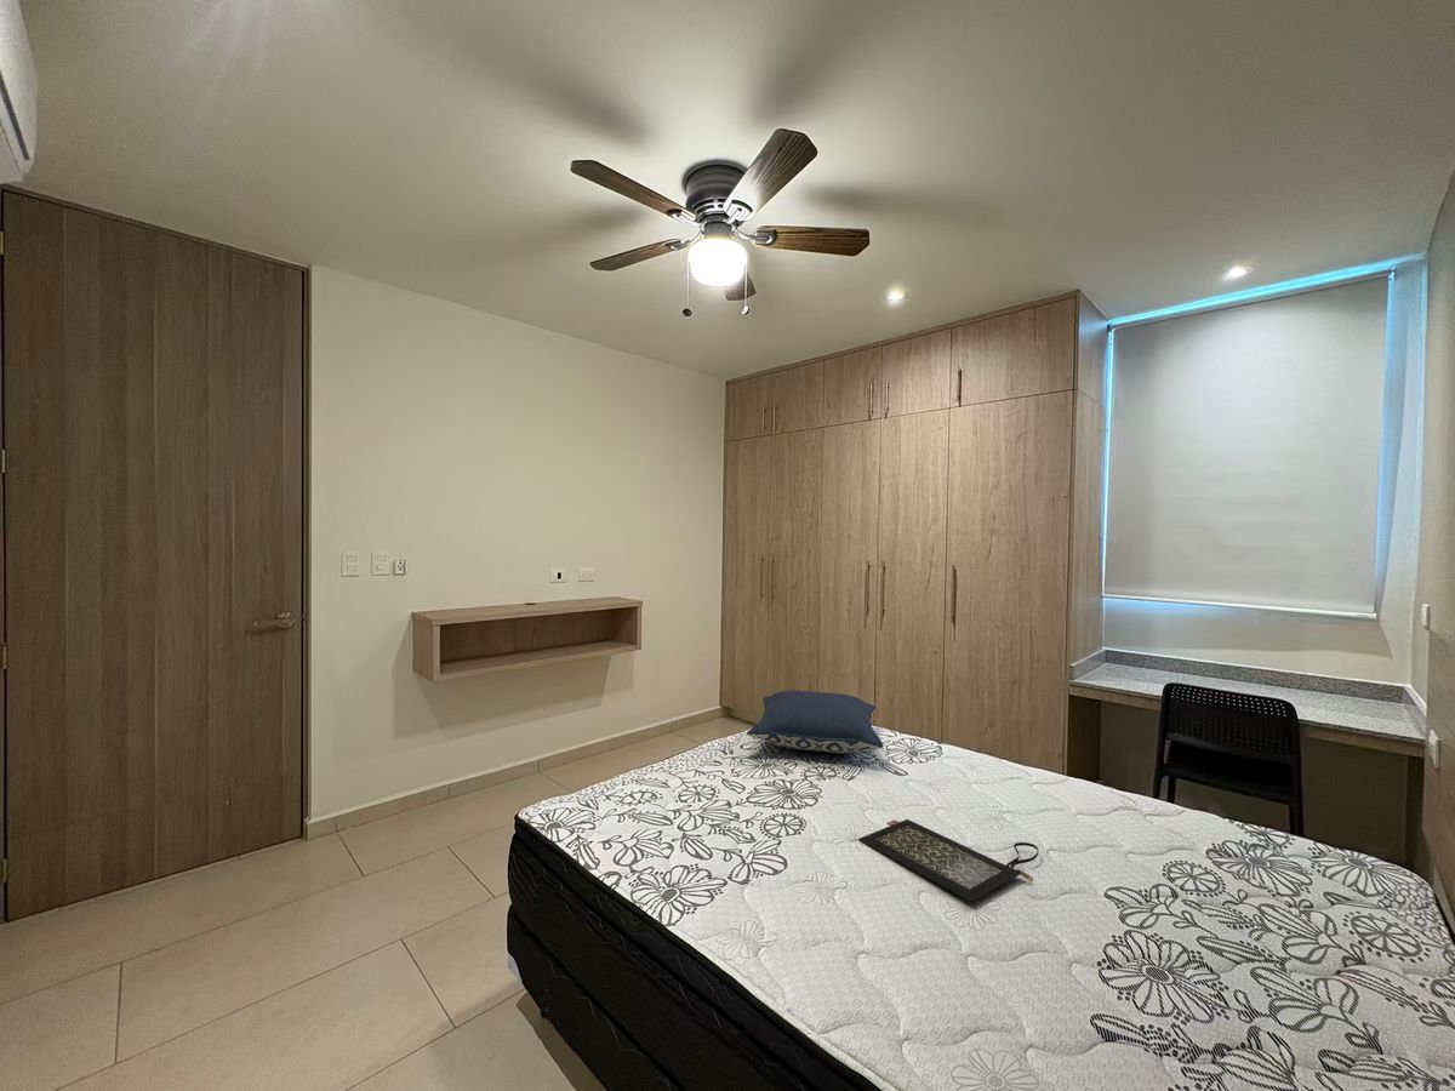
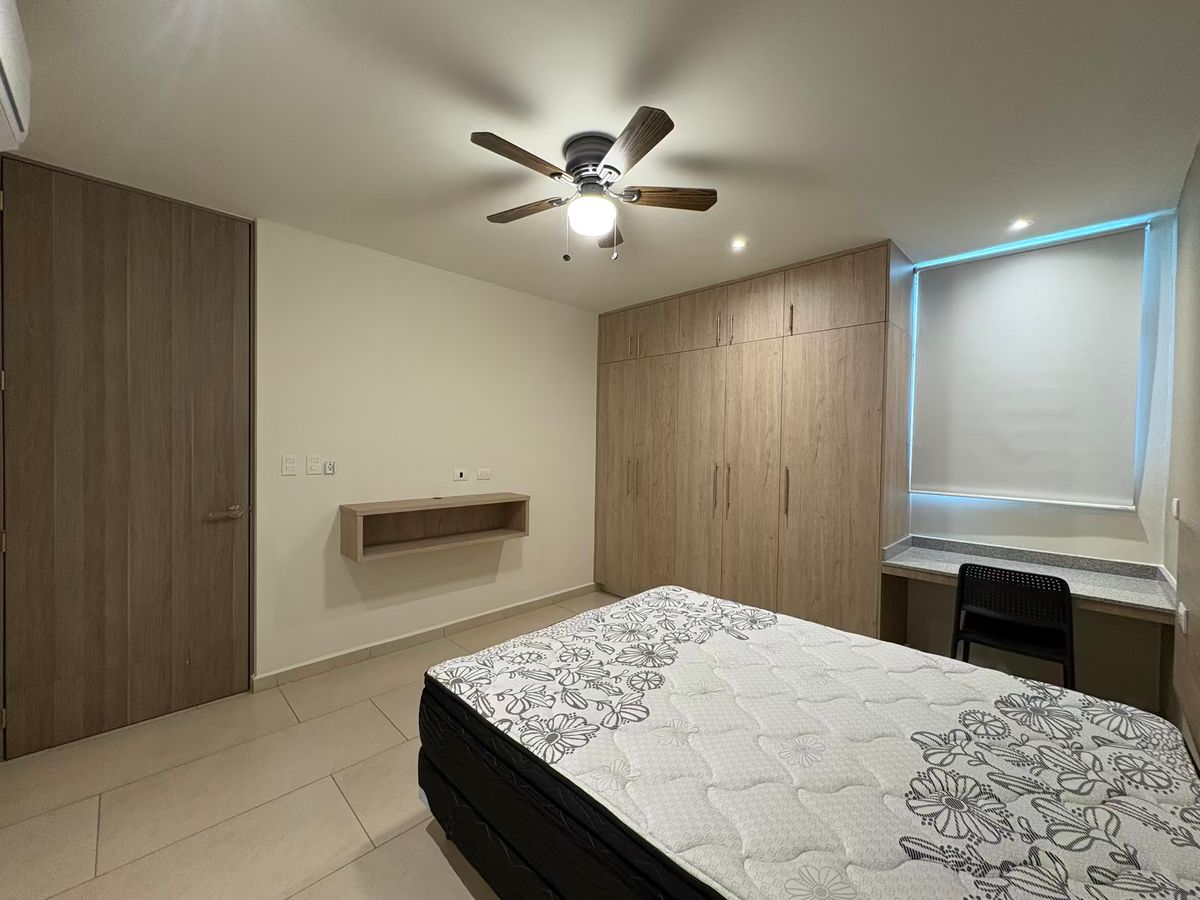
- pillow (815, 719)
- clutch bag (943, 856)
